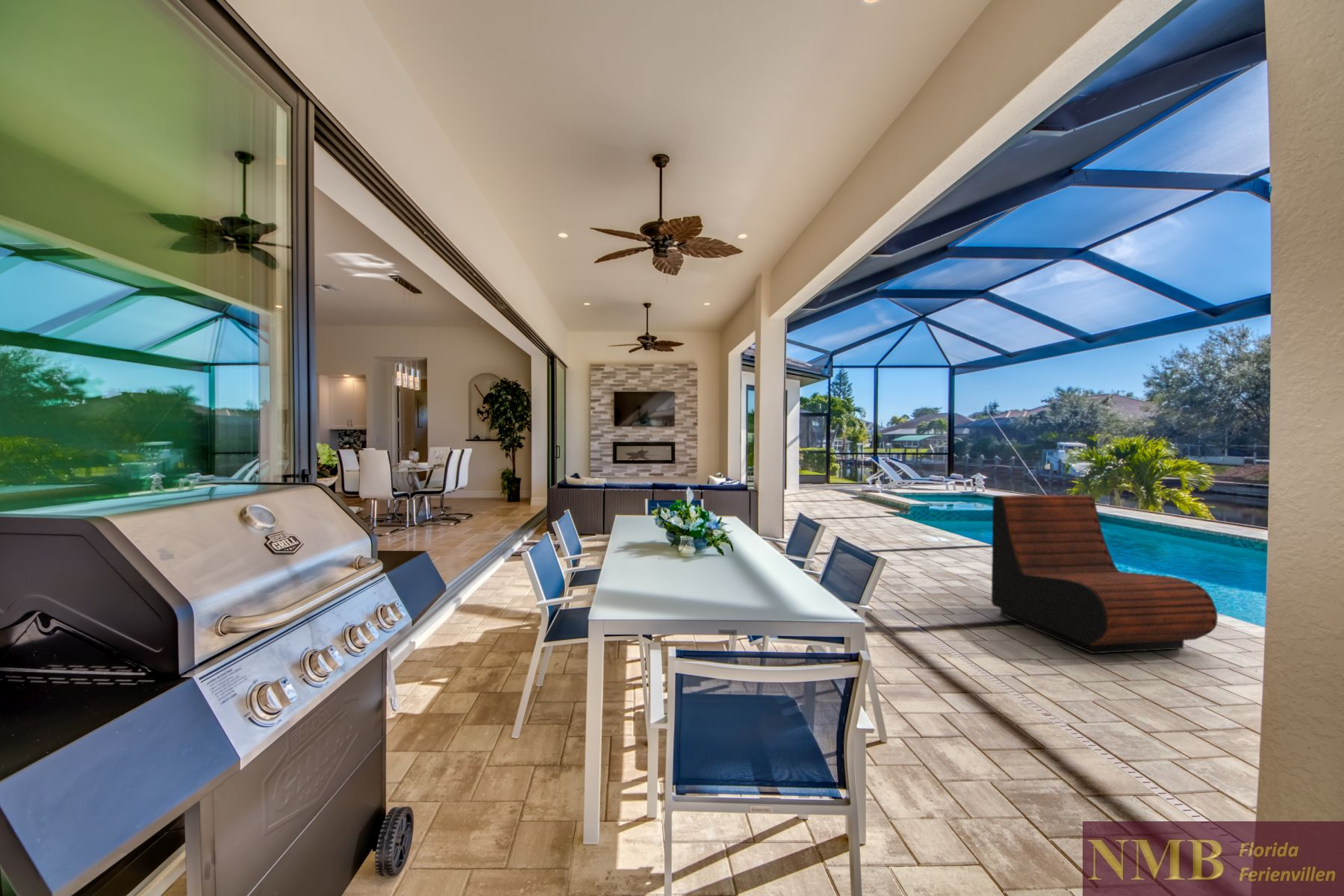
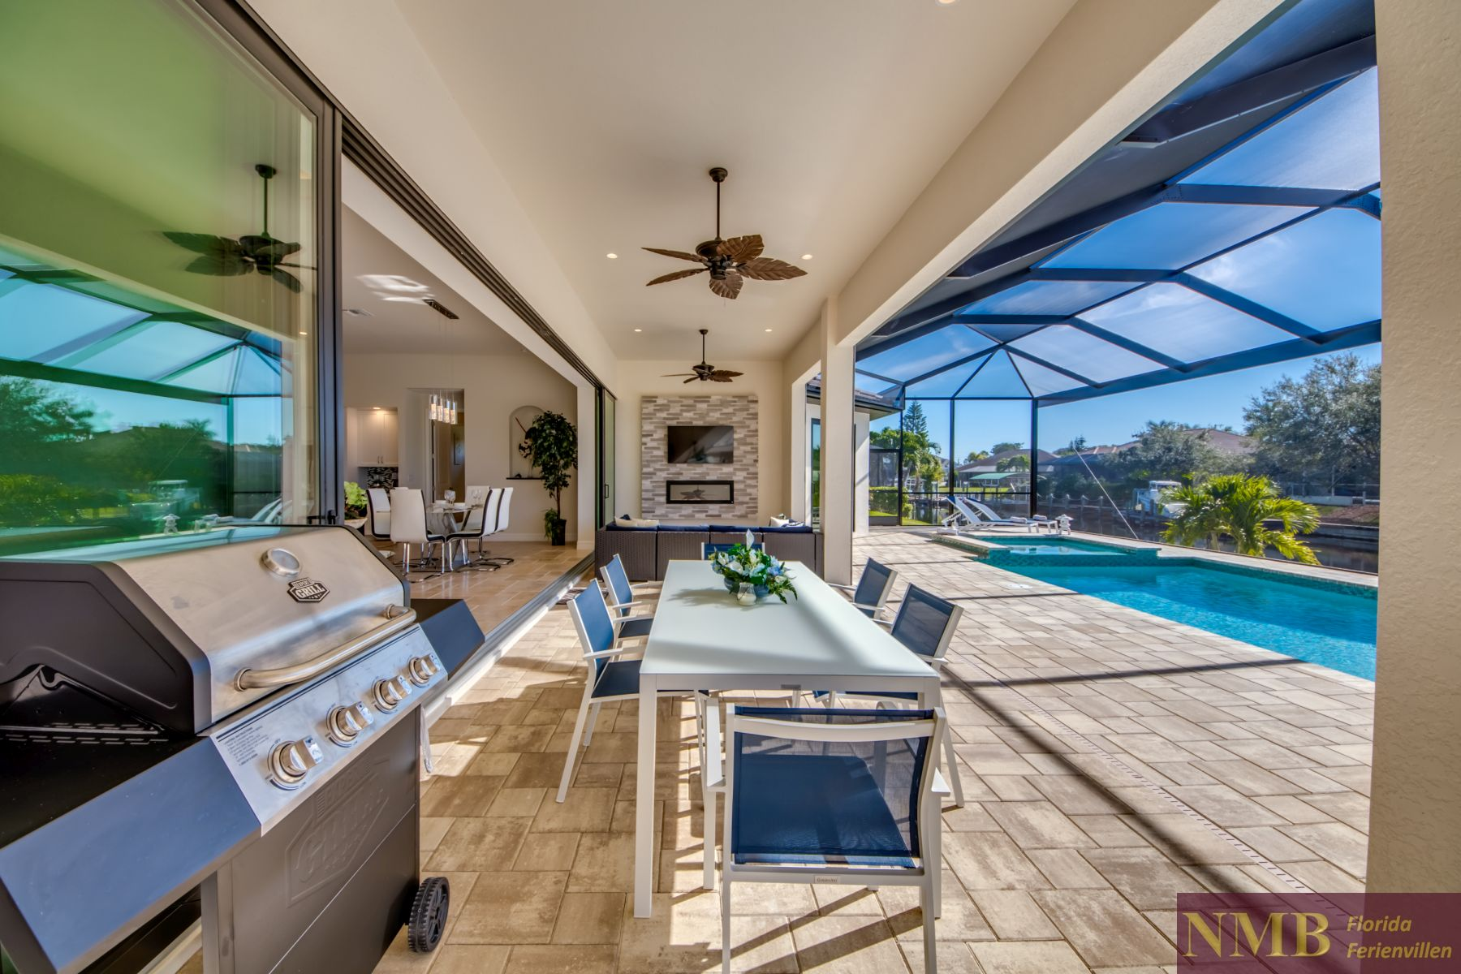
- lounge chair (1092, 567)
